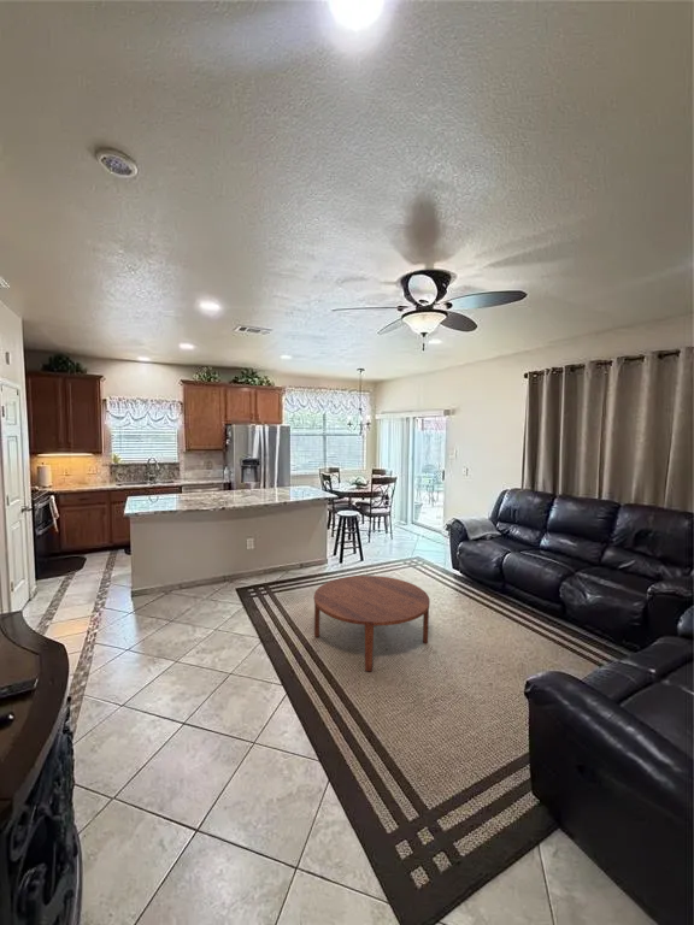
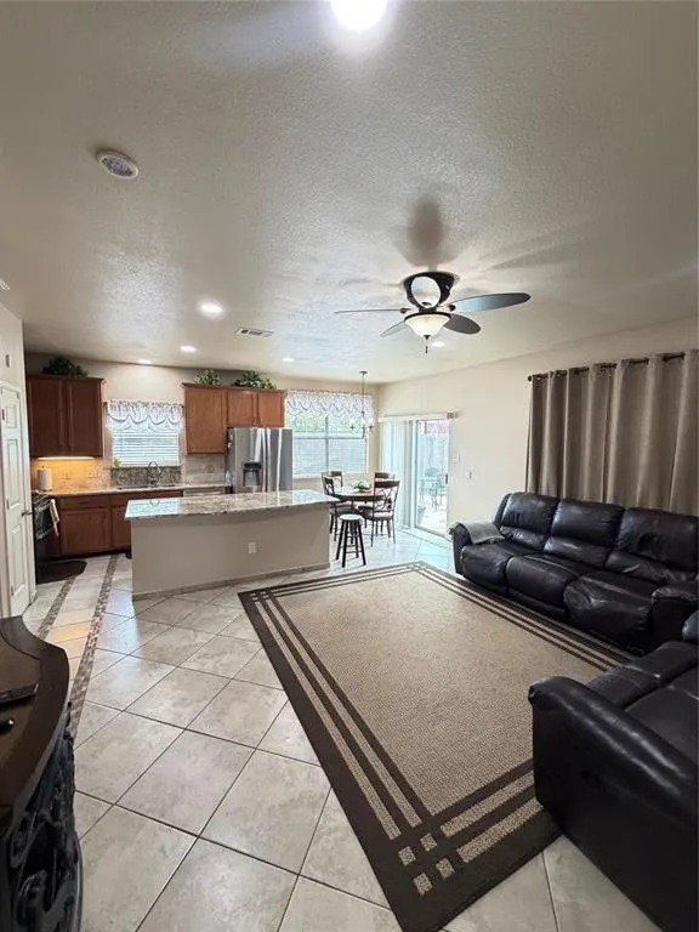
- coffee table (370, 617)
